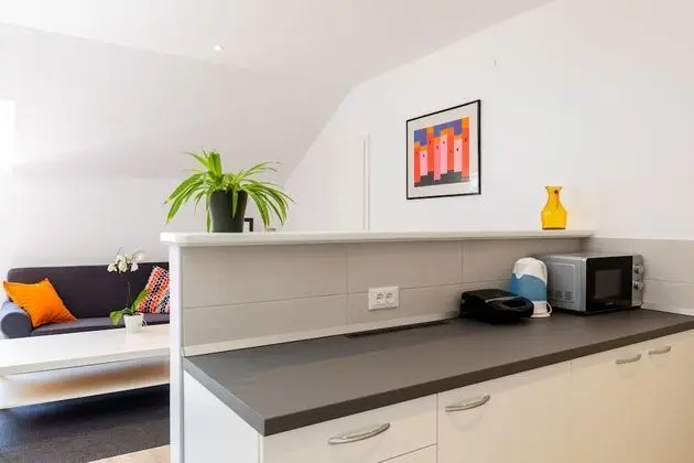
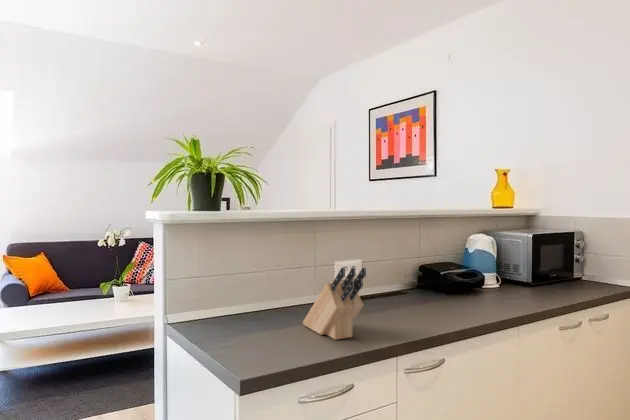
+ knife block (334, 298)
